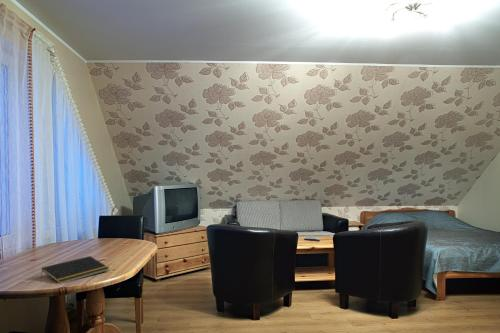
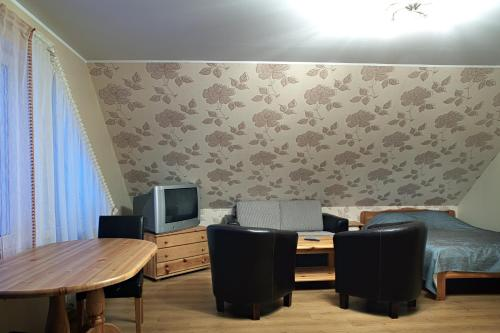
- notepad (76, 269)
